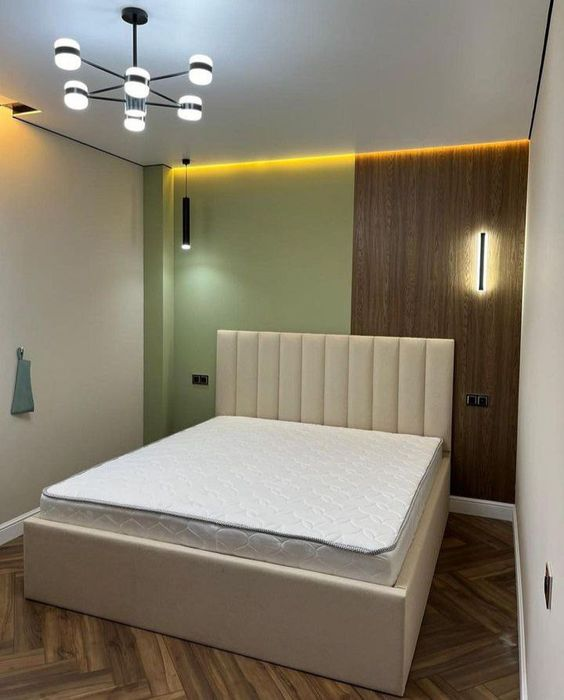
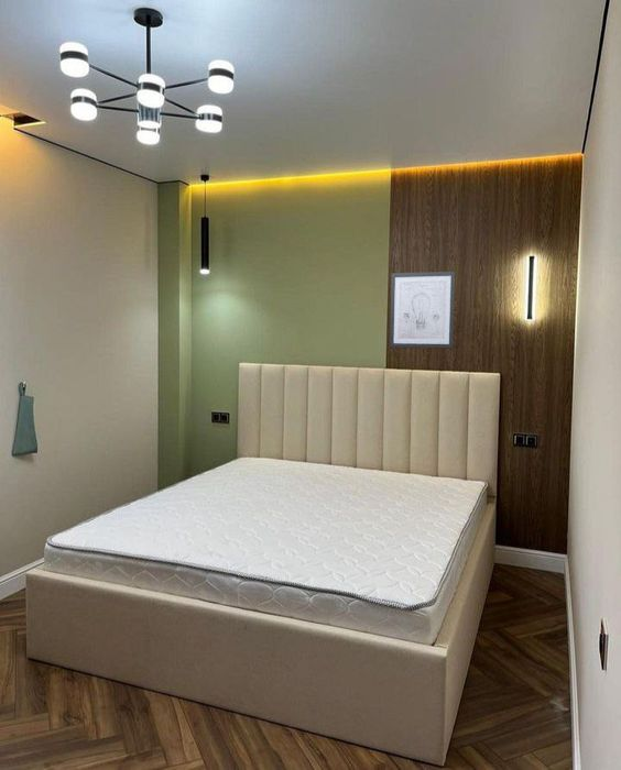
+ wall art (422, 310)
